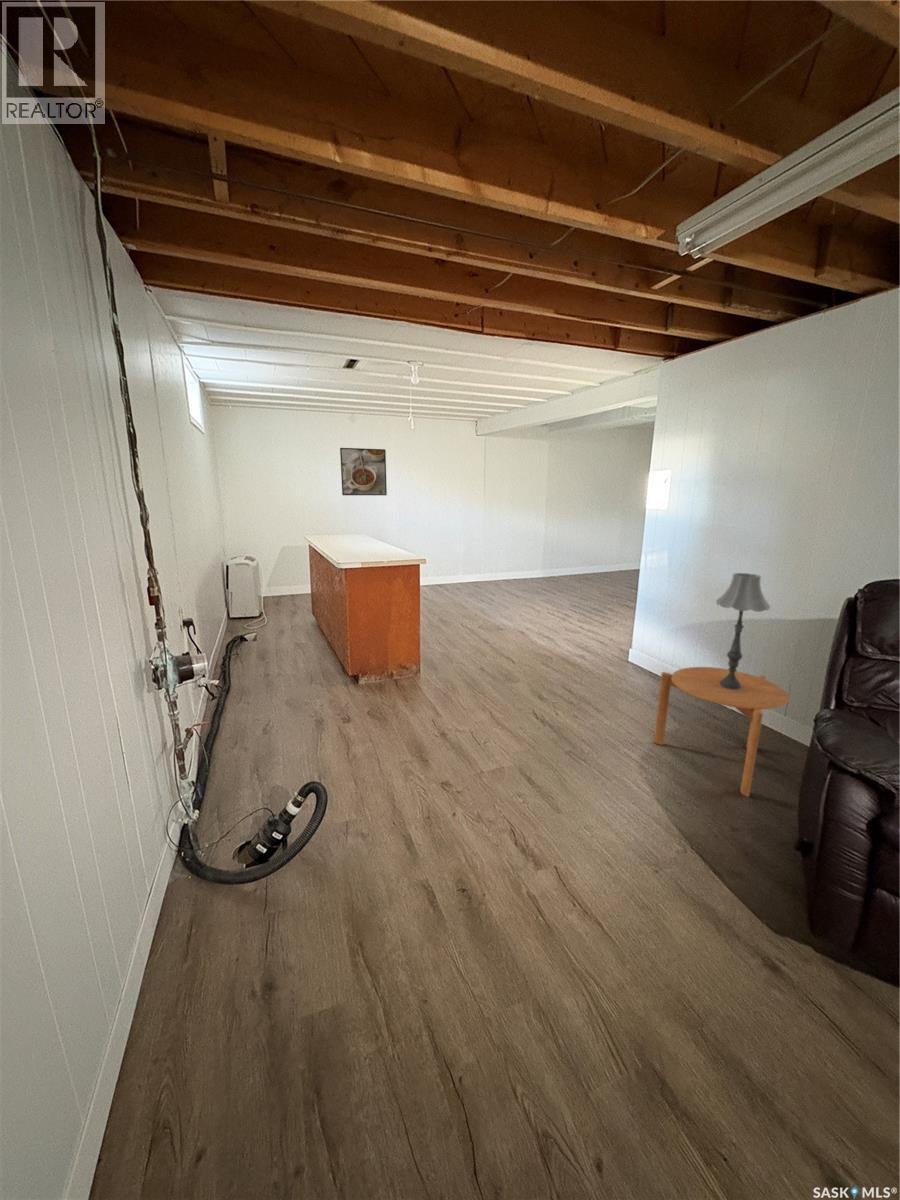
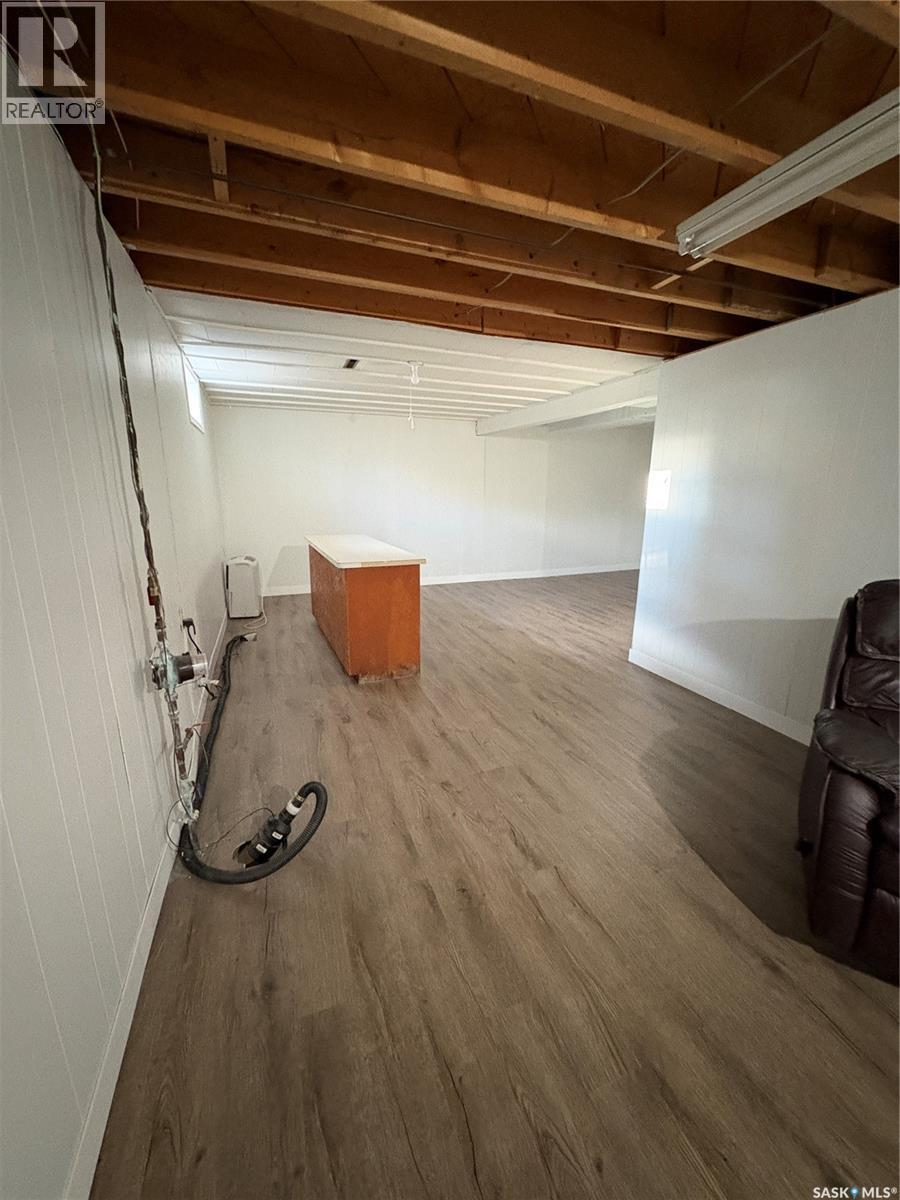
- table lamp (737, 631)
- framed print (364, 472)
- side table (725, 705)
